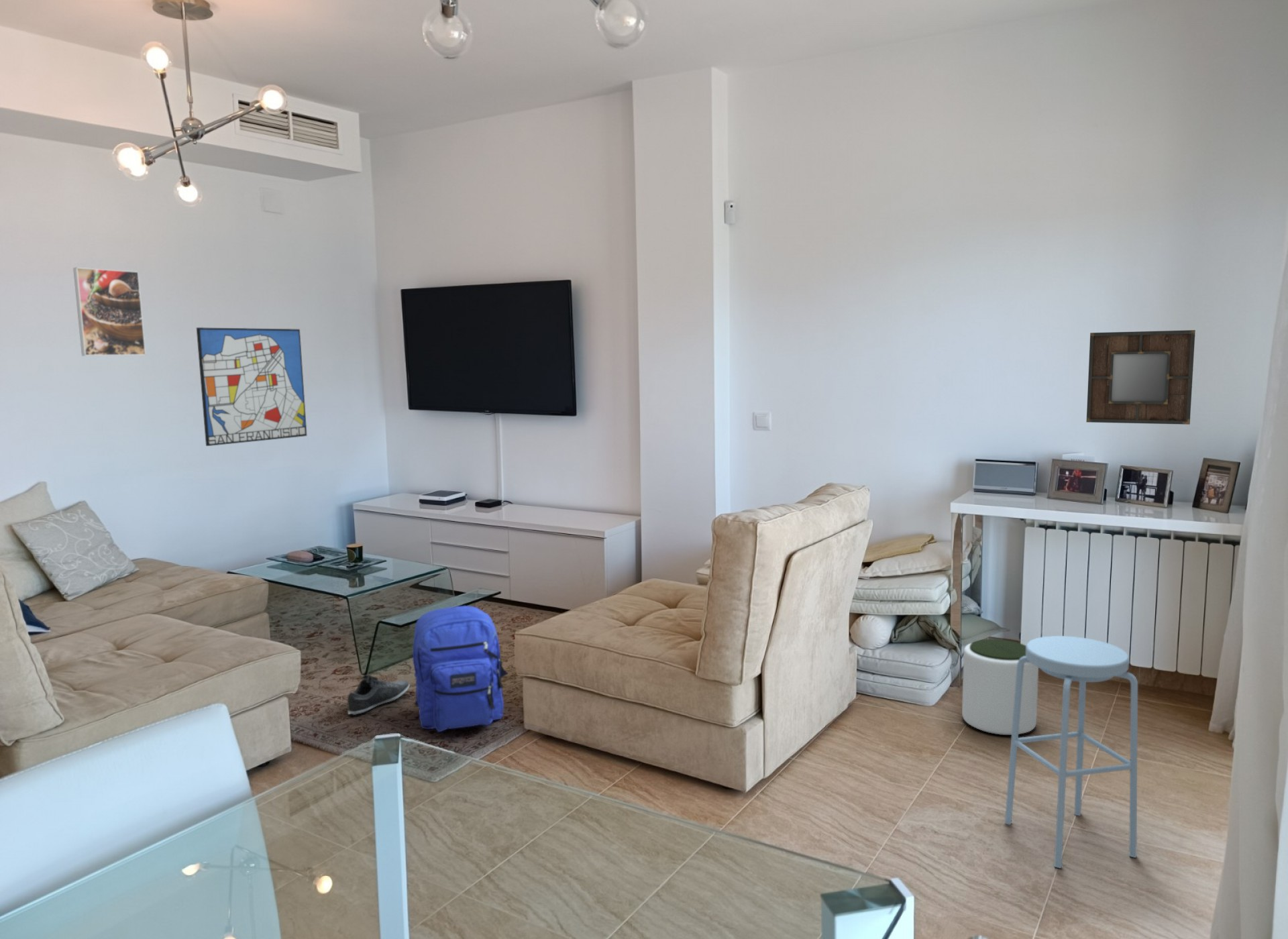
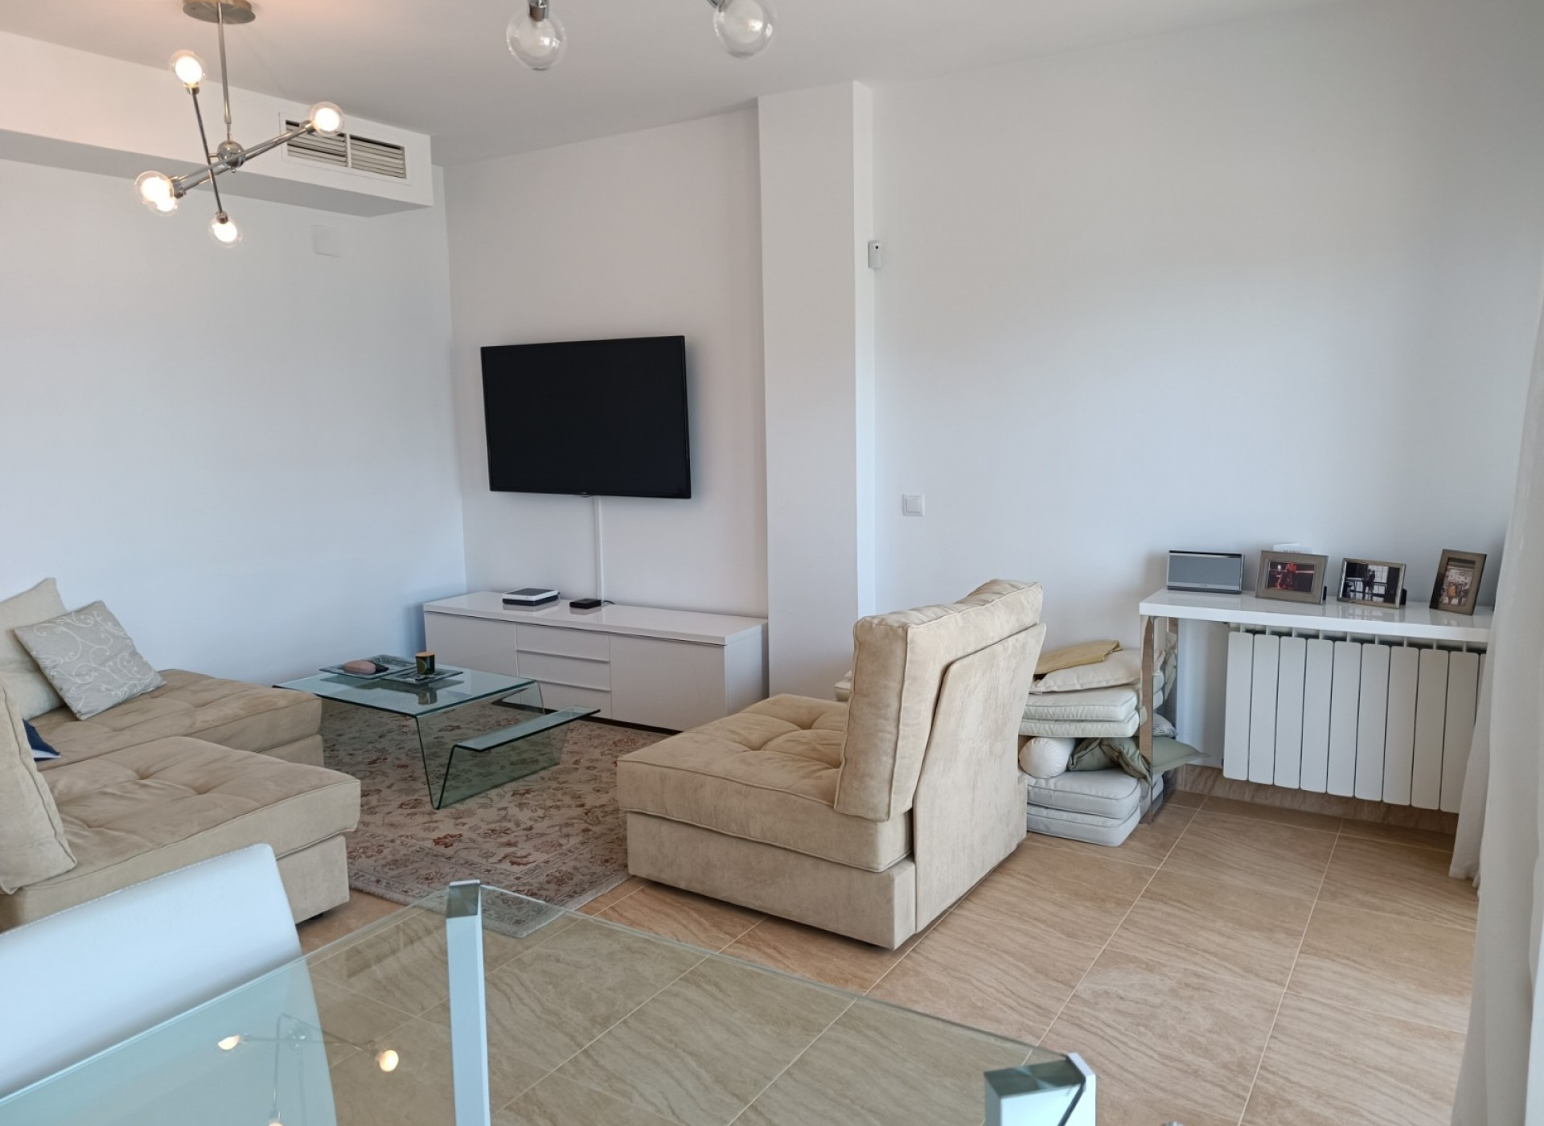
- backpack (462, 666)
- shoe (378, 687)
- wall art (255, 385)
- stool (1077, 745)
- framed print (111, 313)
- plant pot (1000, 685)
- home mirror (1139, 378)
